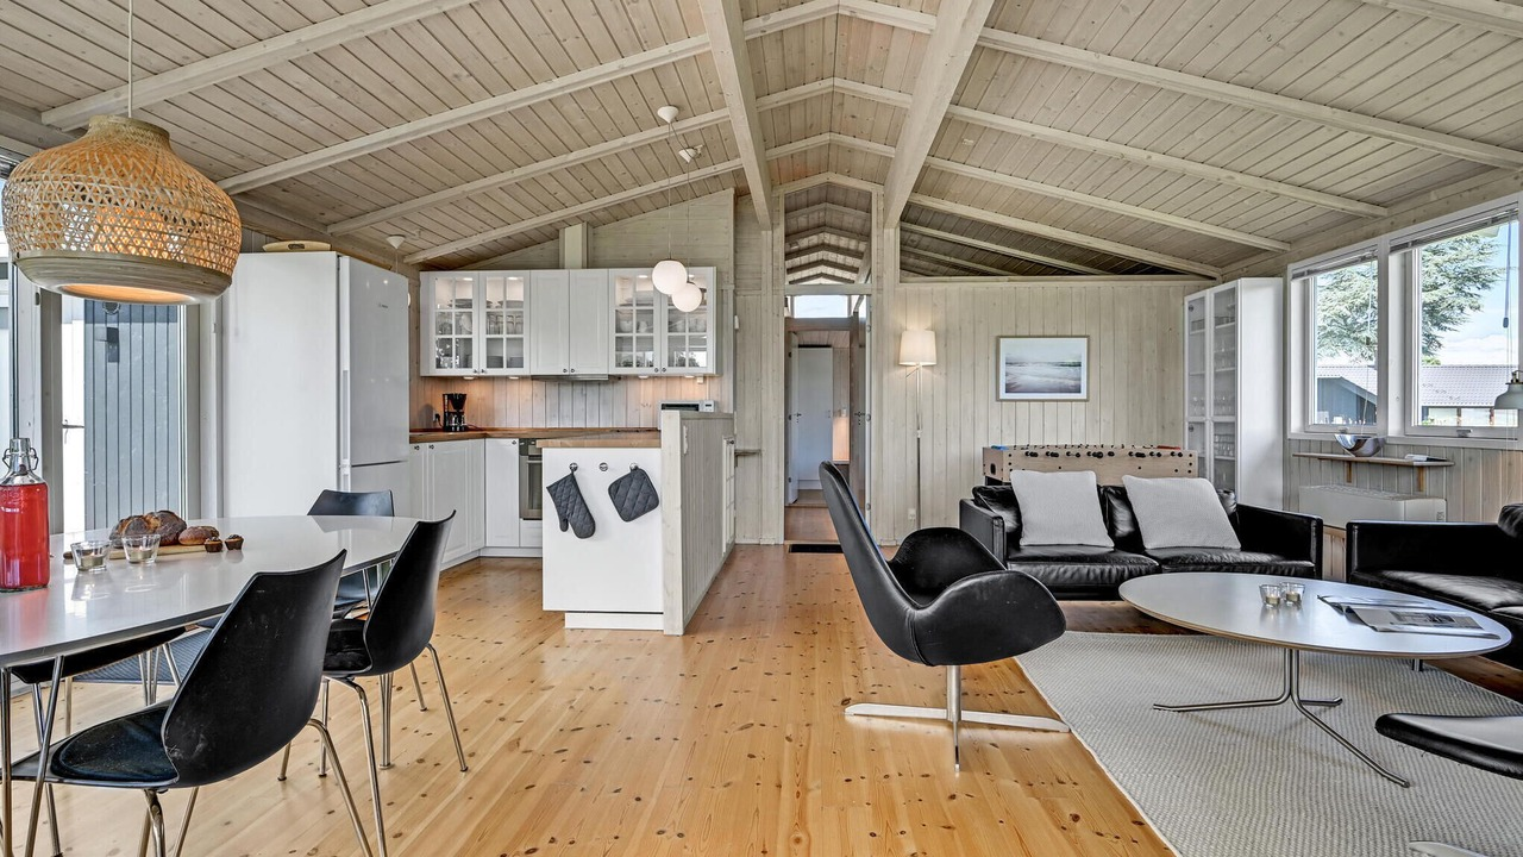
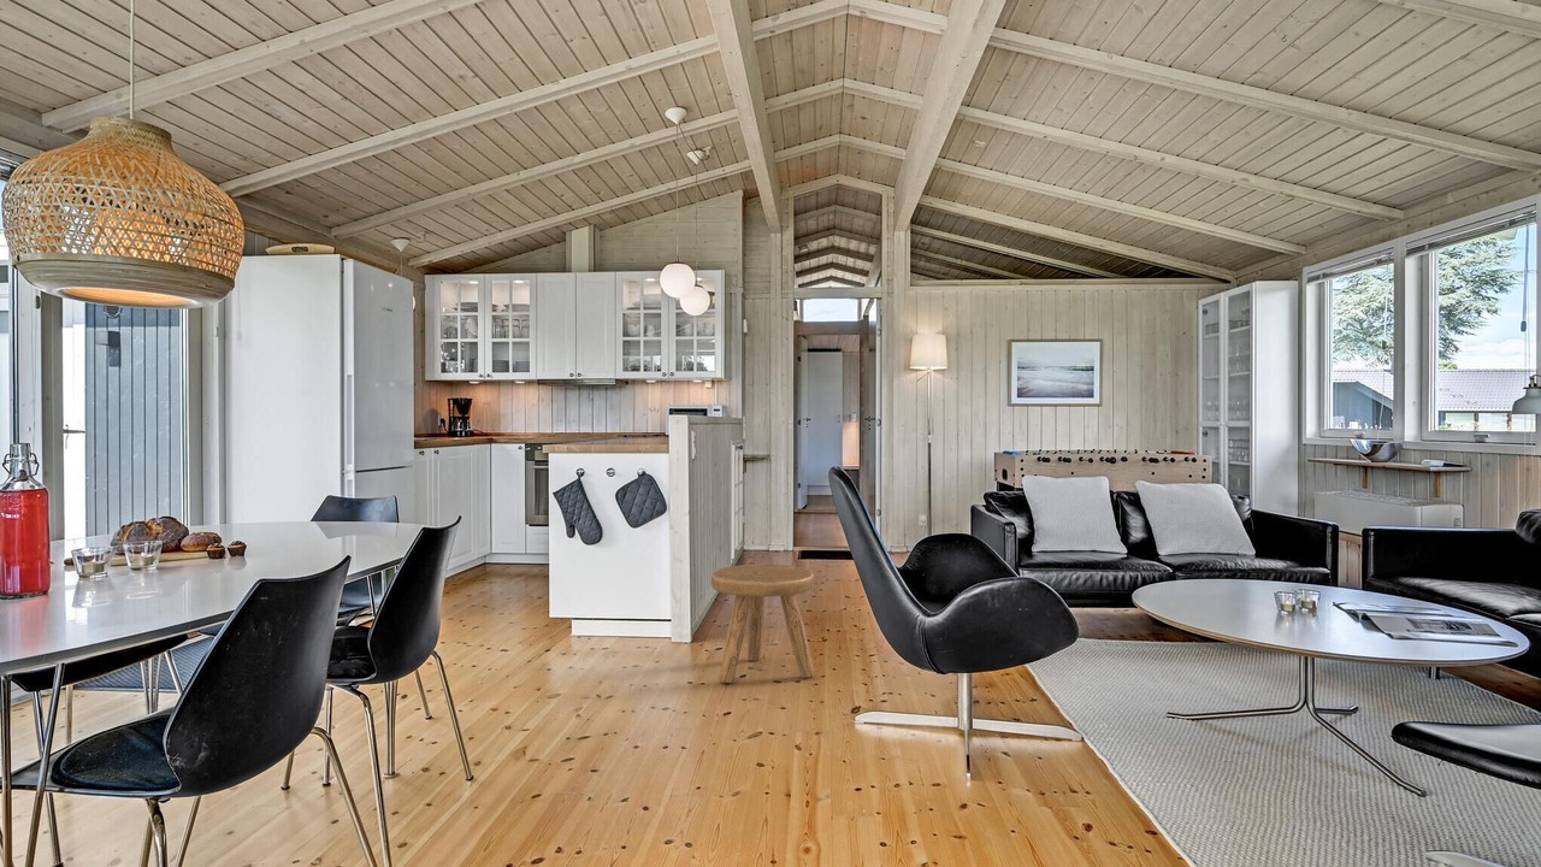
+ stool (762, 621)
